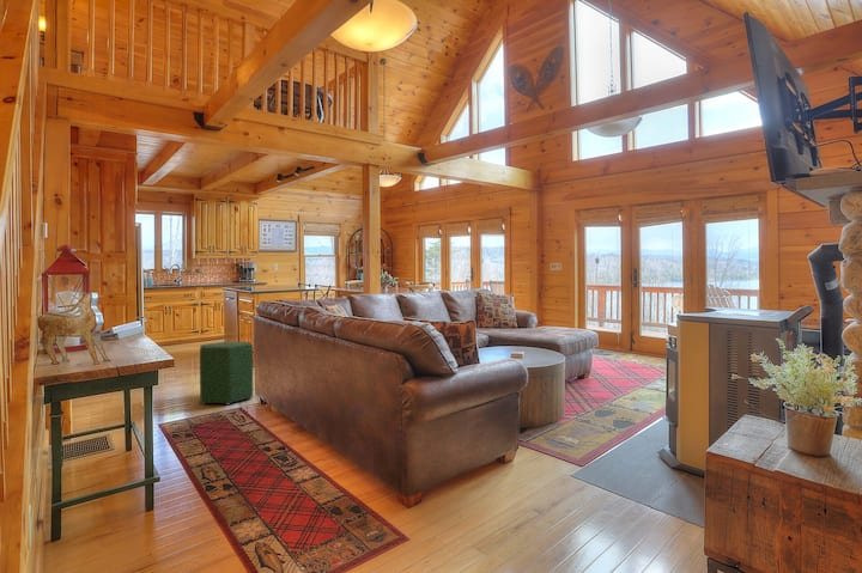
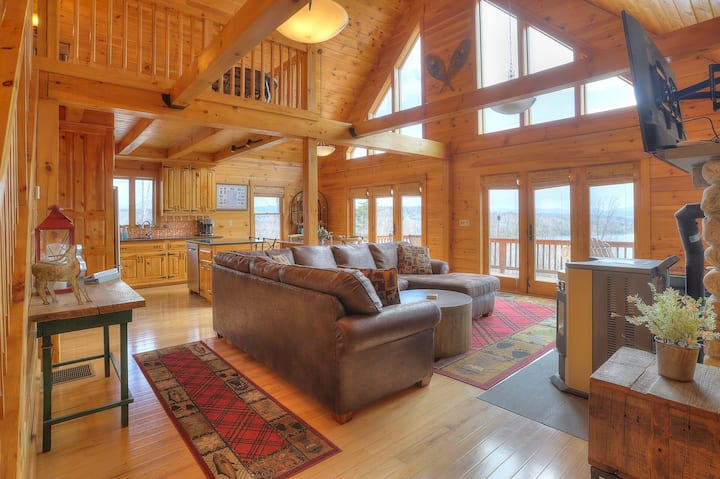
- ottoman (226, 371)
